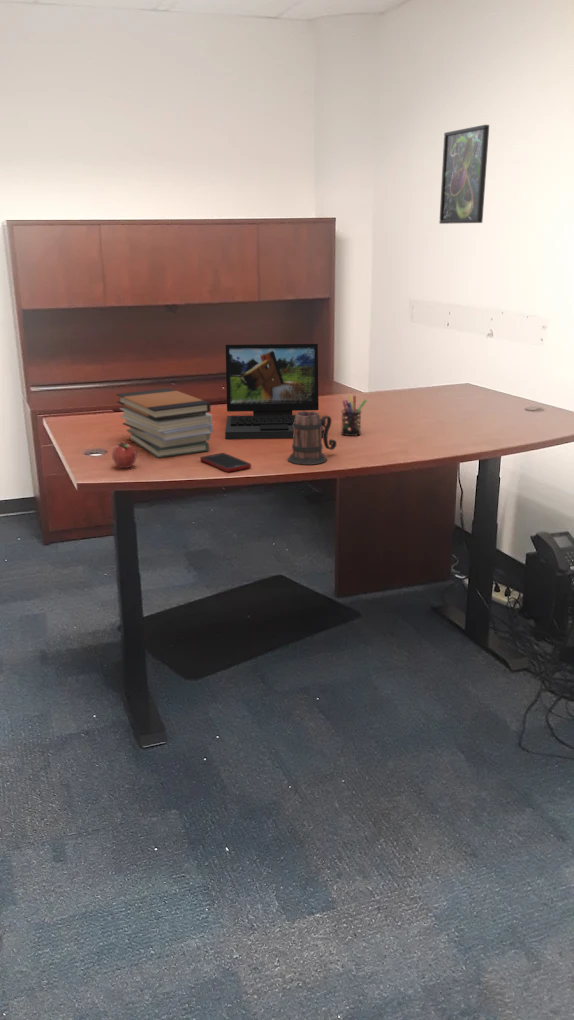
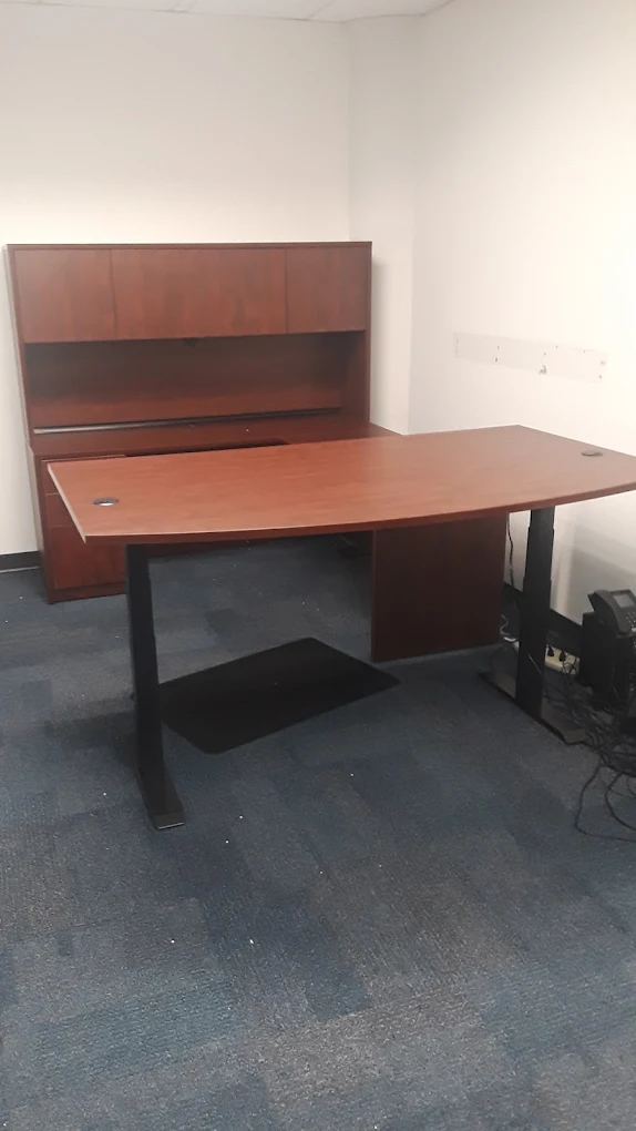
- laptop (273, 388)
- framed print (462, 176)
- pen holder (353, 414)
- apple (123, 453)
- cell phone (225, 462)
- mug (313, 435)
- book stack (165, 421)
